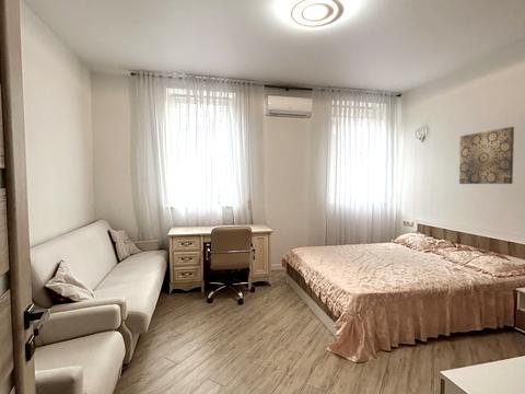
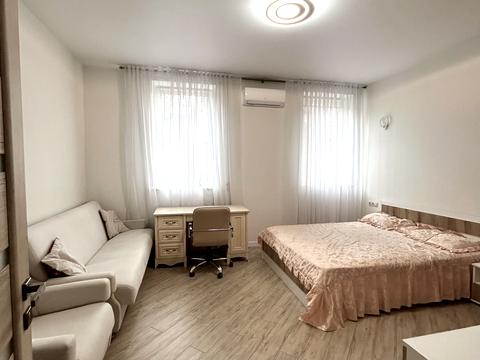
- wall art (483, 158)
